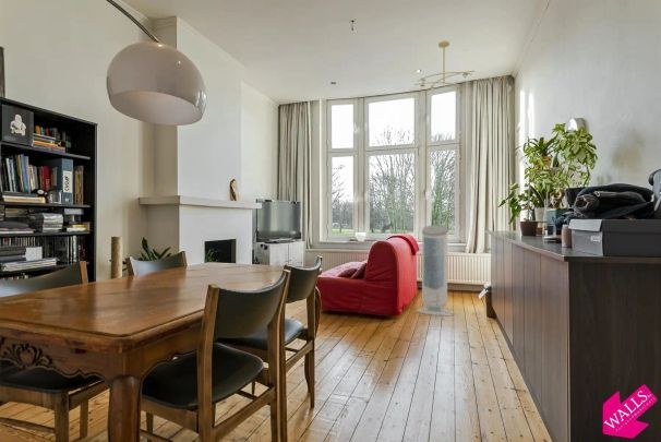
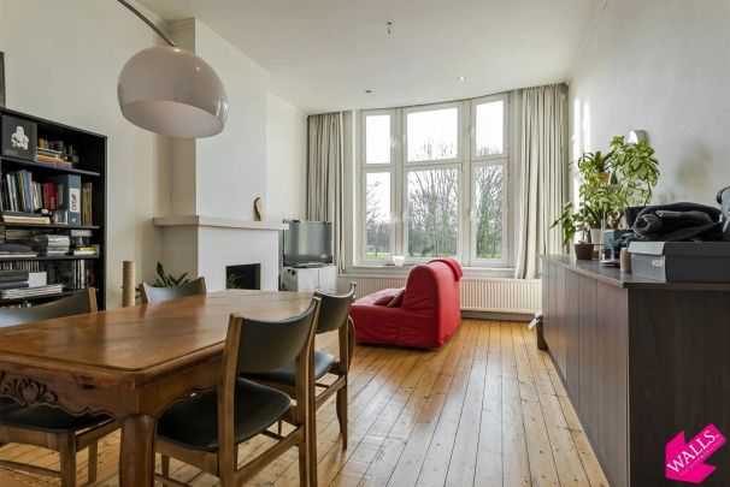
- ceiling light fixture (443, 68)
- air purifier (434, 268)
